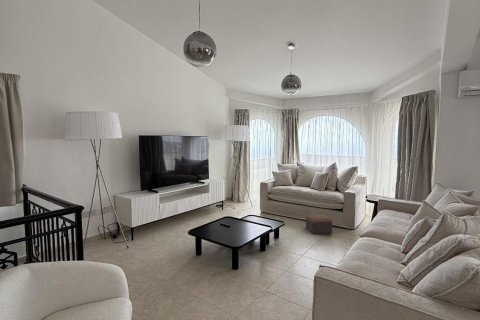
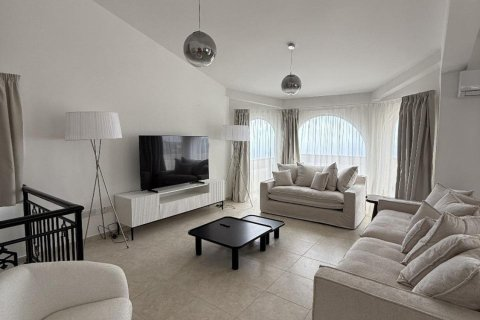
- footstool (318, 223)
